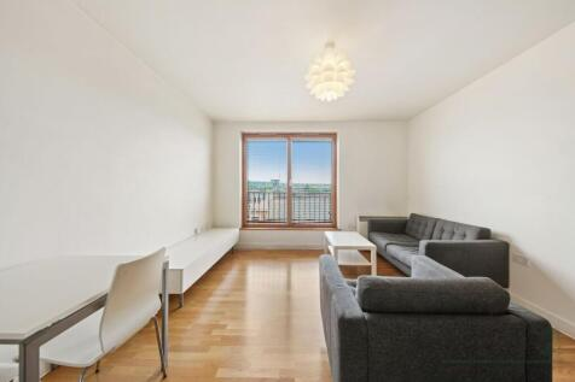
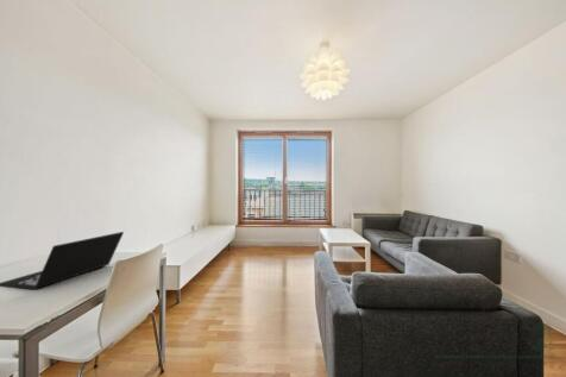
+ laptop (67, 256)
